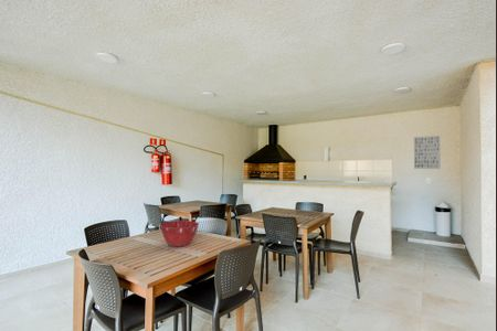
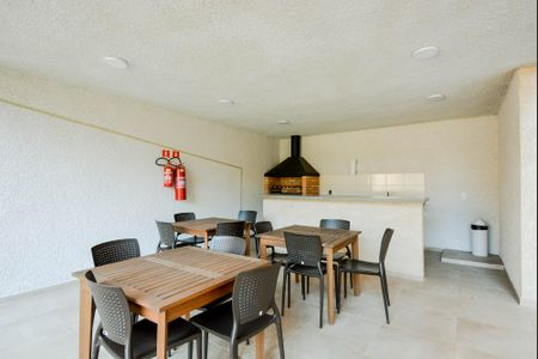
- wall art (426, 152)
- mixing bowl (179, 234)
